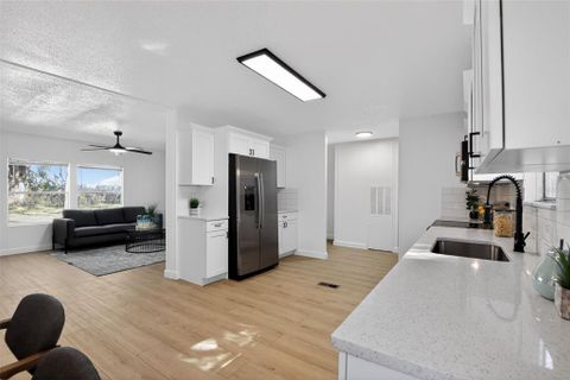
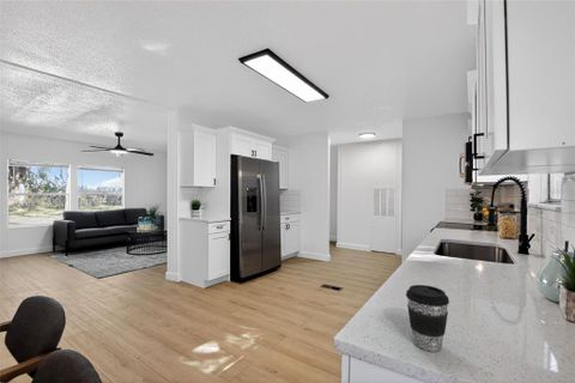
+ coffee cup (426, 317)
